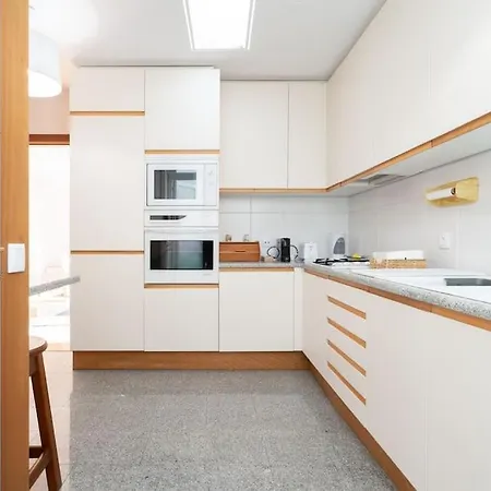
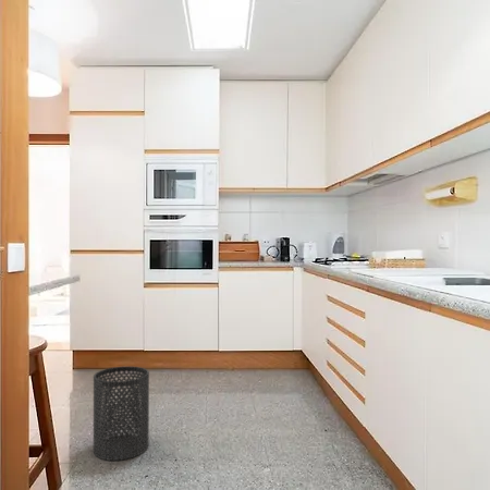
+ trash can (121, 411)
